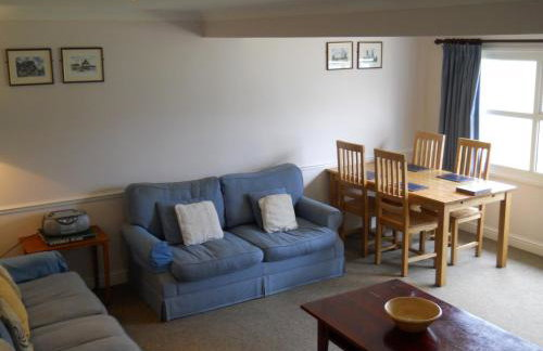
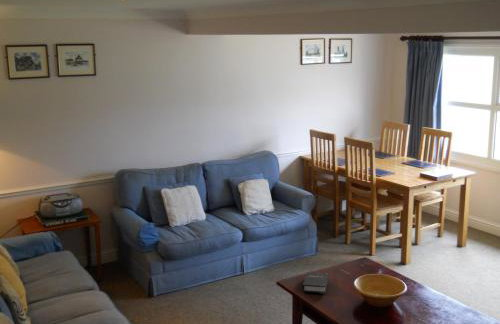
+ hardback book (315, 282)
